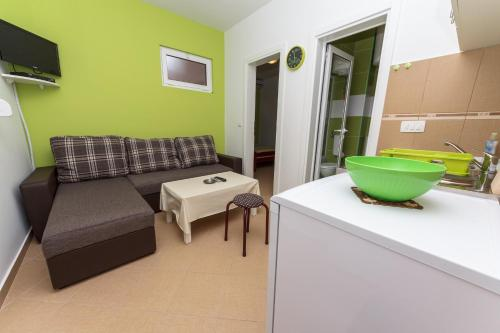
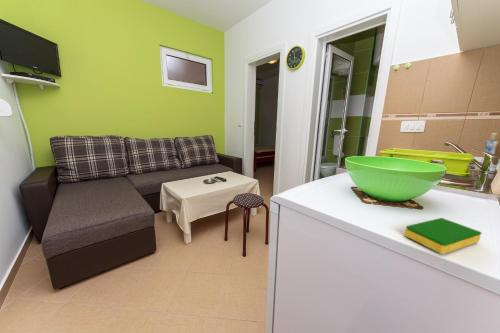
+ dish sponge (442, 233)
